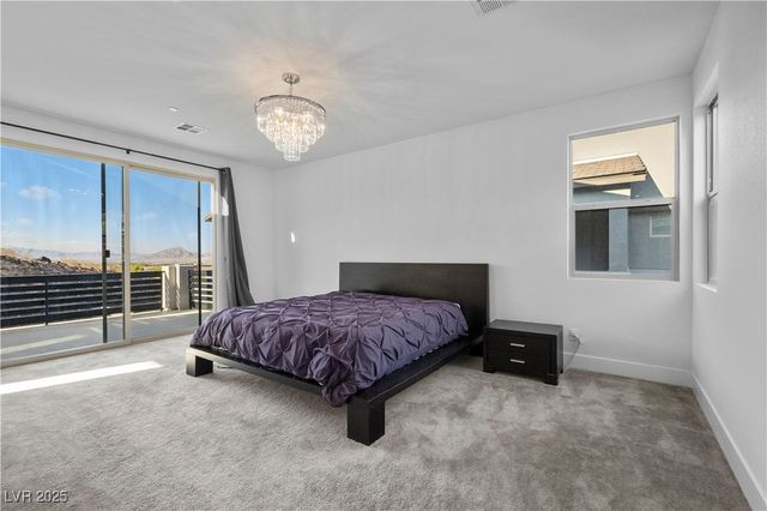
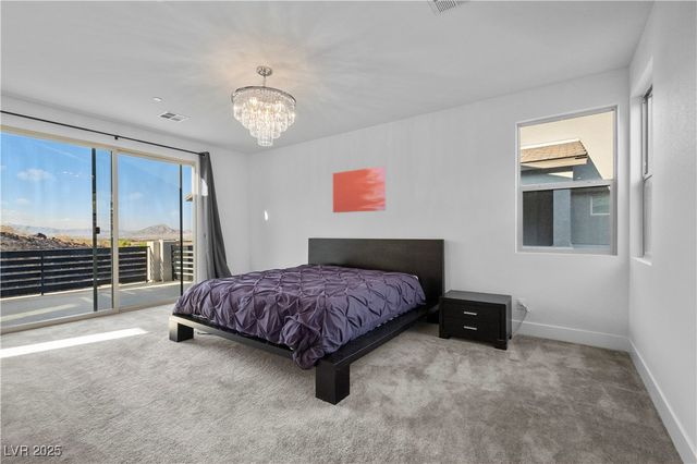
+ wall art (357, 191)
